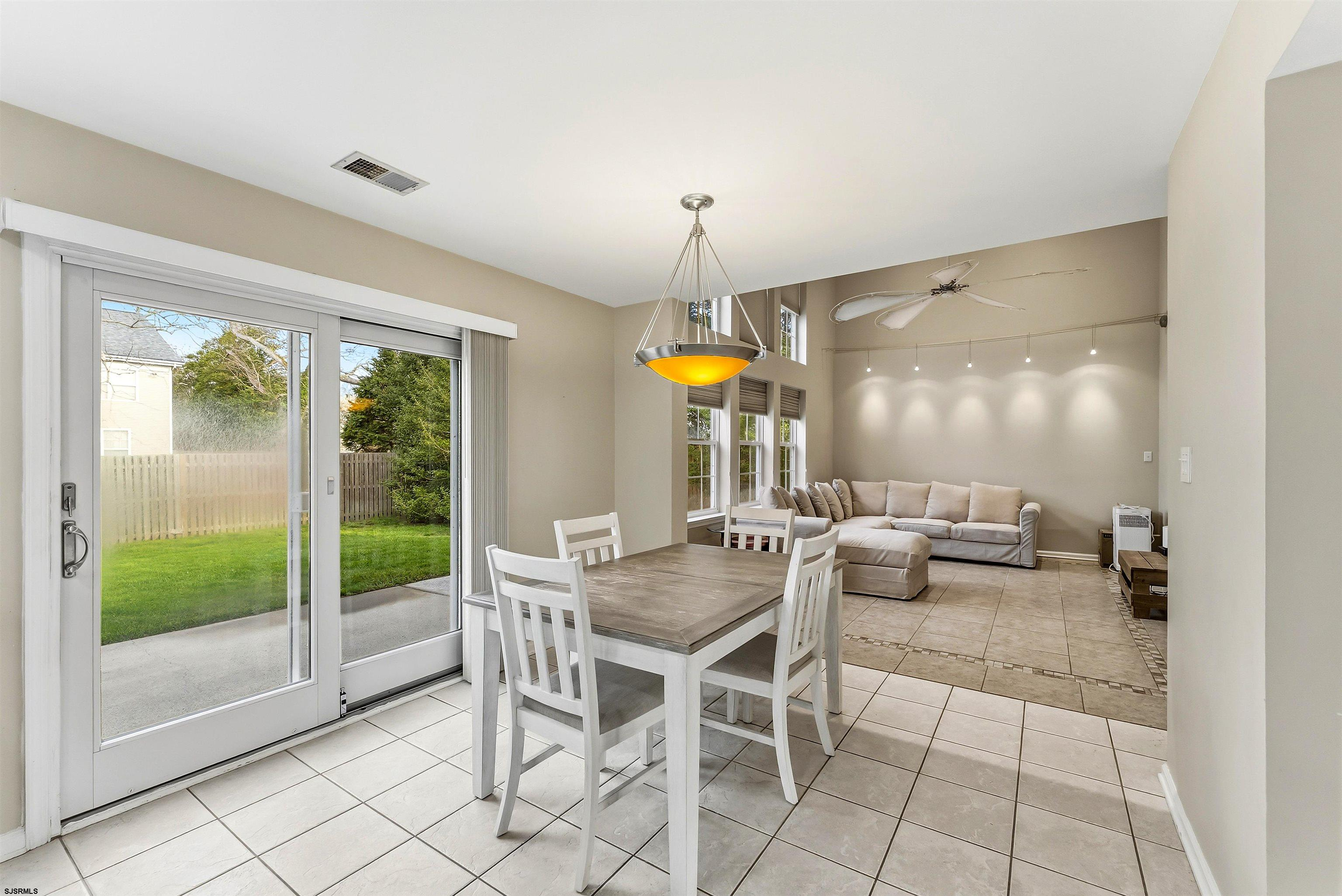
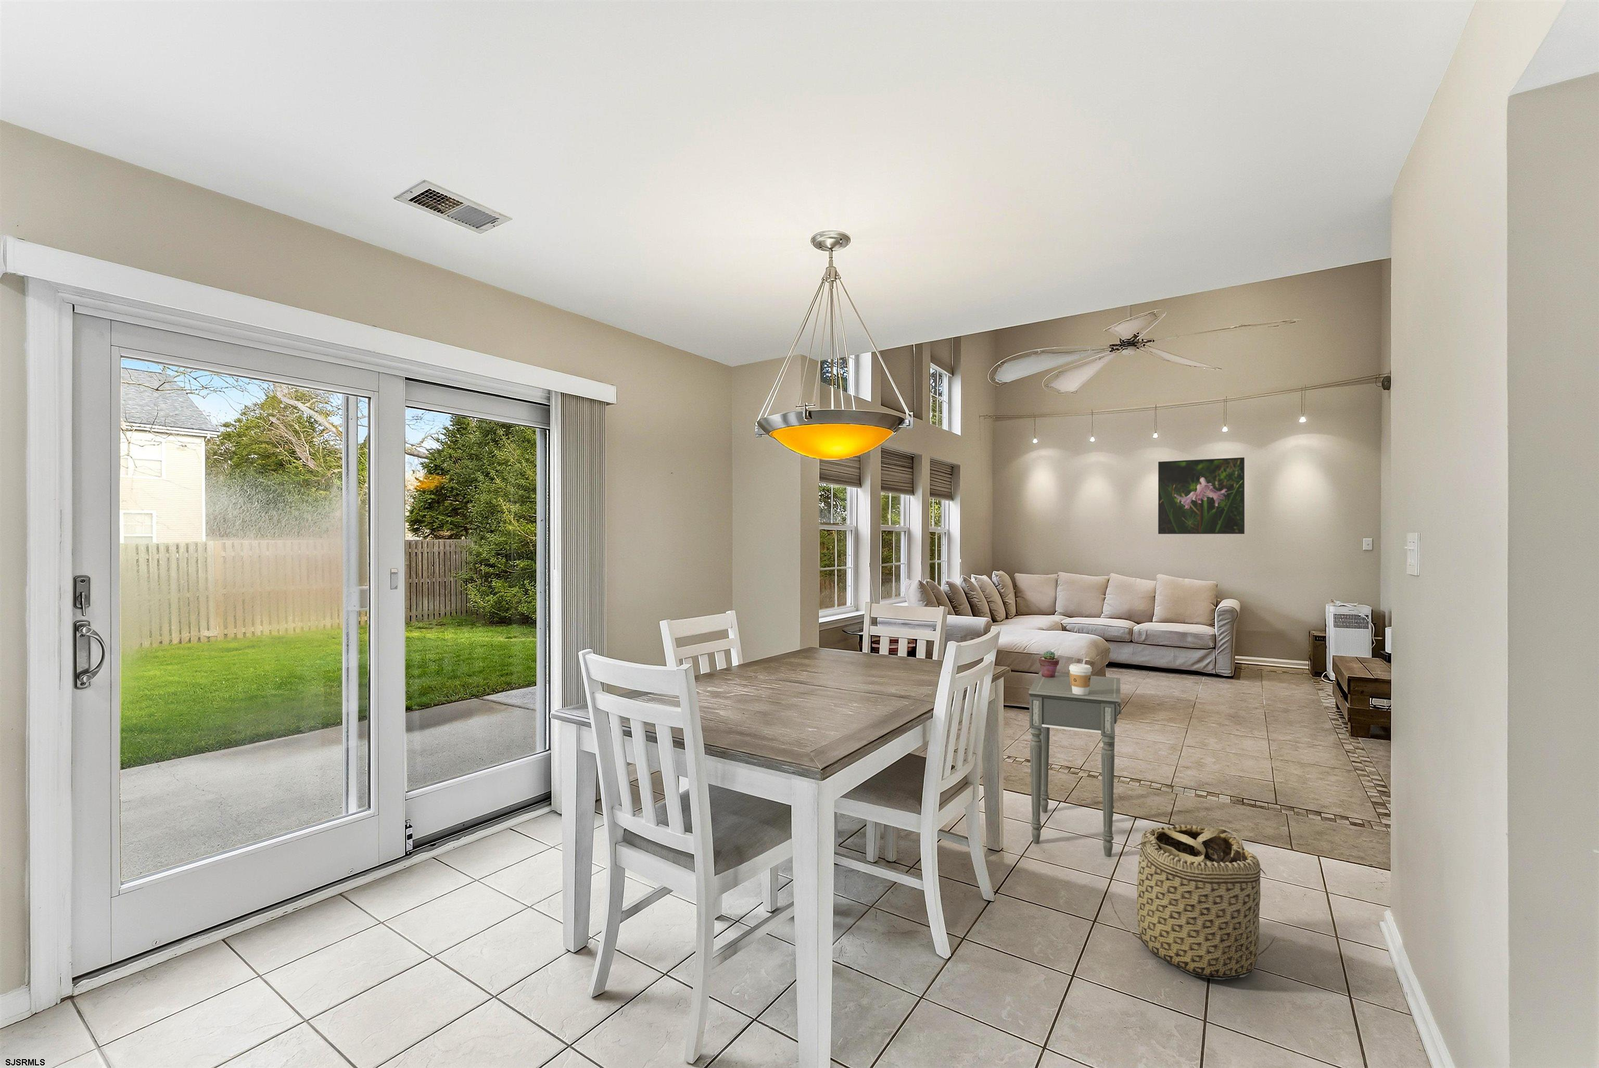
+ basket (1190, 888)
+ side table (1101, 758)
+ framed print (1200, 497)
+ potted succulent (1049, 663)
+ coffee cup (1080, 678)
